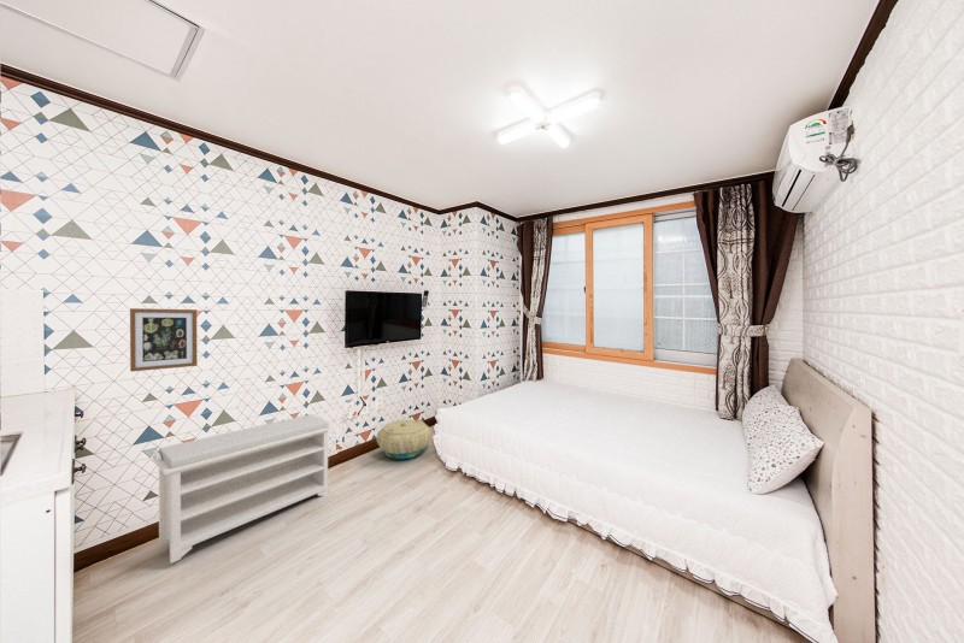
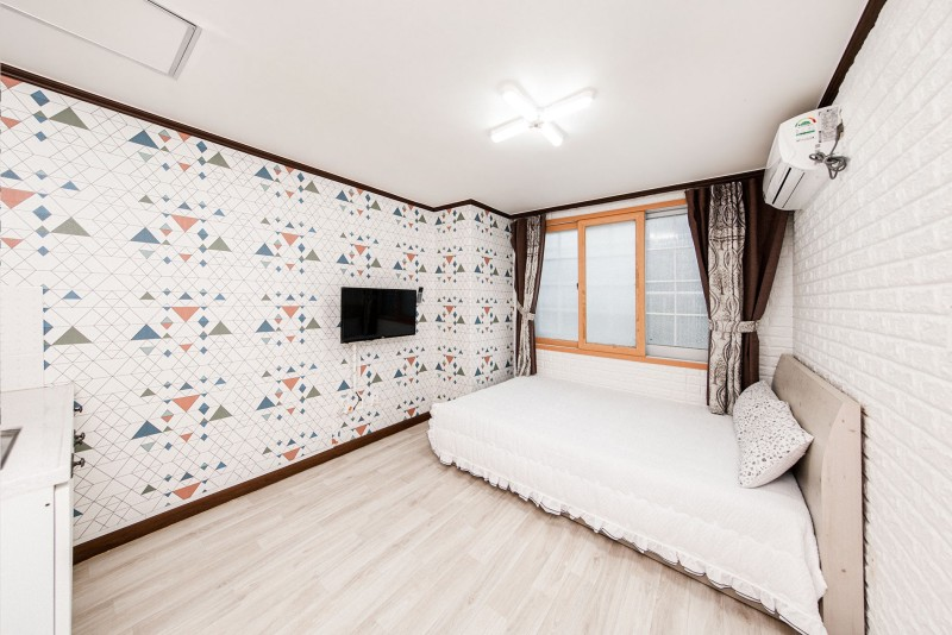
- wall art (165, 338)
- basket (404, 437)
- bench (253, 473)
